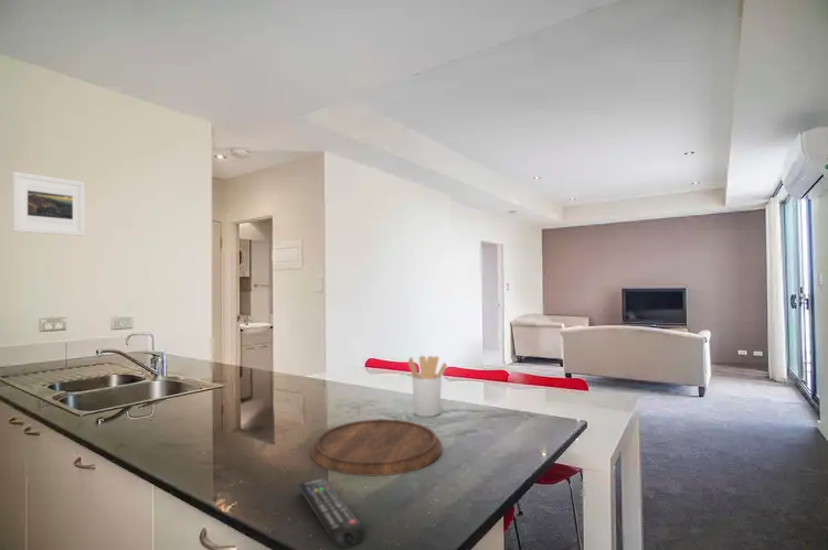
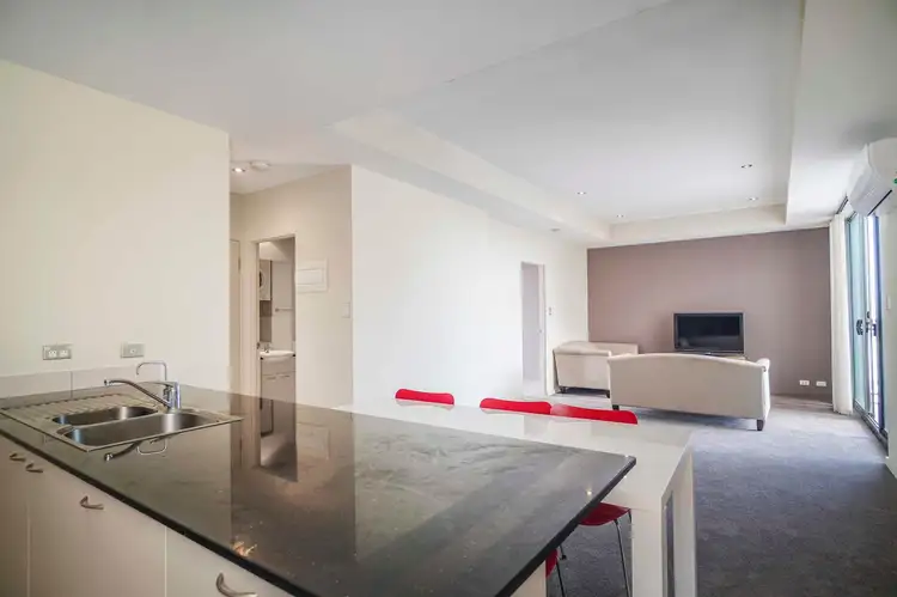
- utensil holder (427, 384)
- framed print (50, 205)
- cutting board (376, 443)
- remote control (327, 507)
